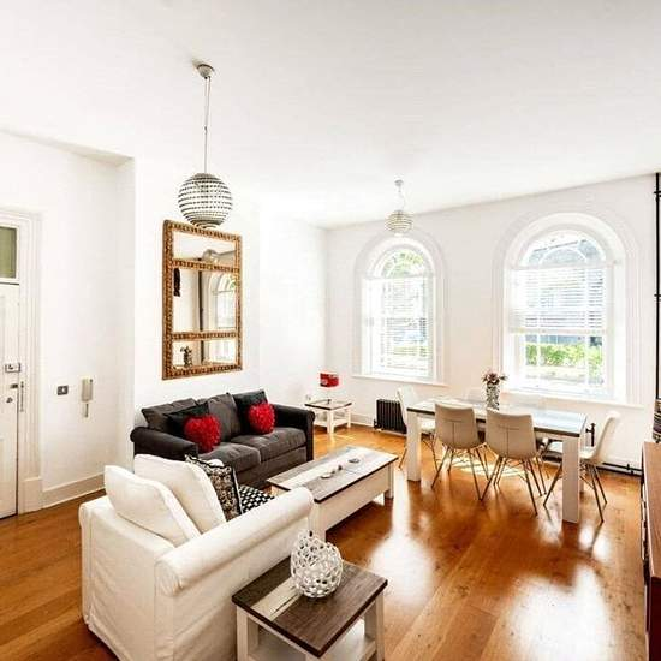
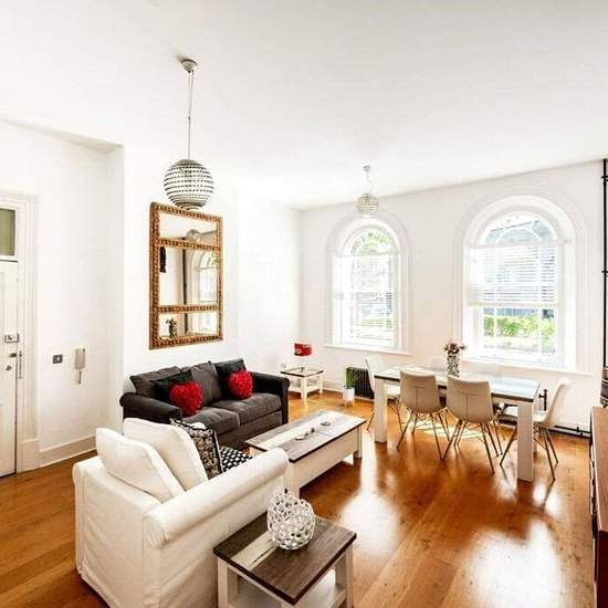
+ house plant (348, 382)
